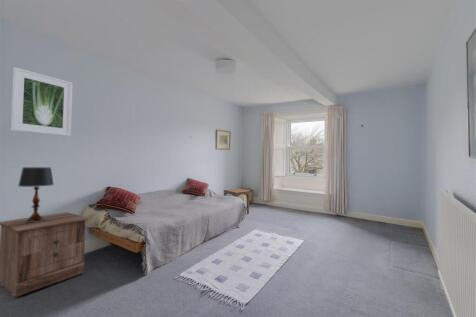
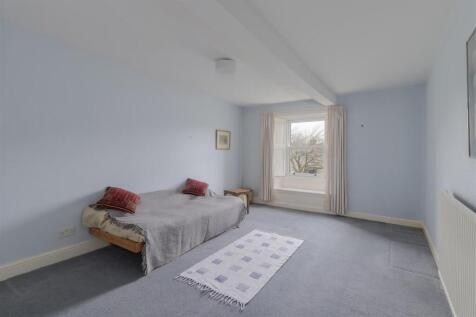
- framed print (44, 104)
- nightstand (45, 248)
- table lamp (36, 193)
